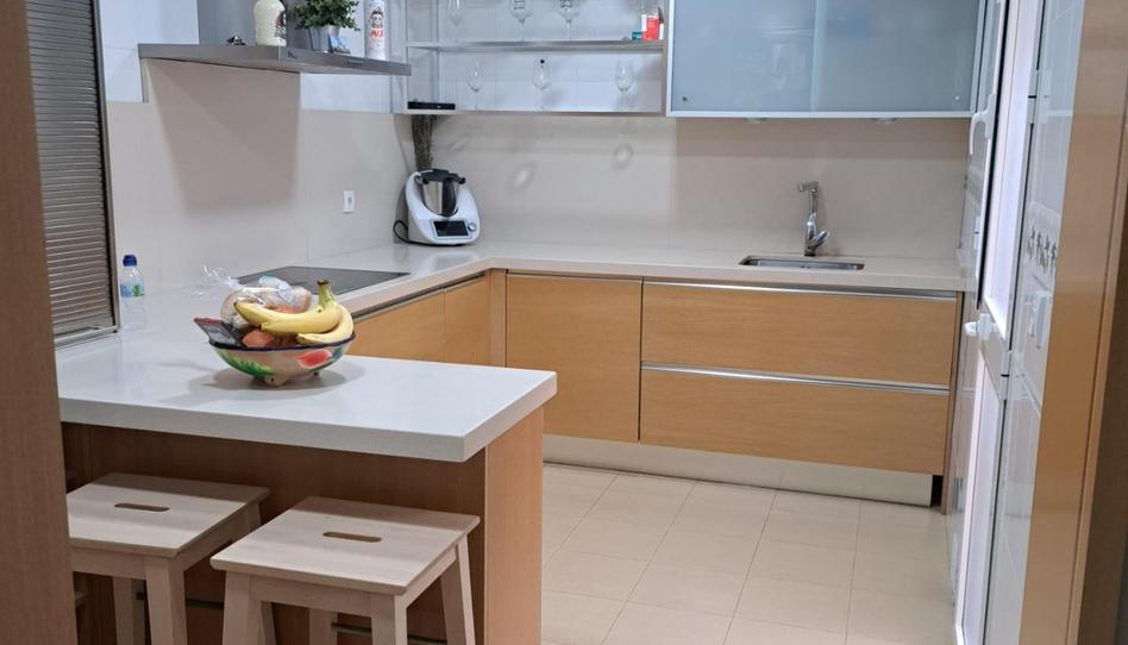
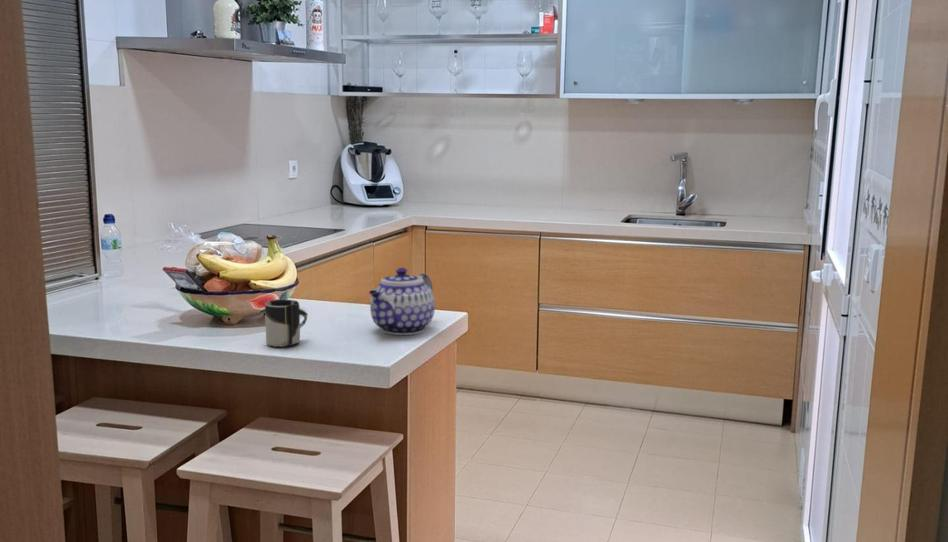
+ teapot (402, 299)
+ cup (287, 322)
